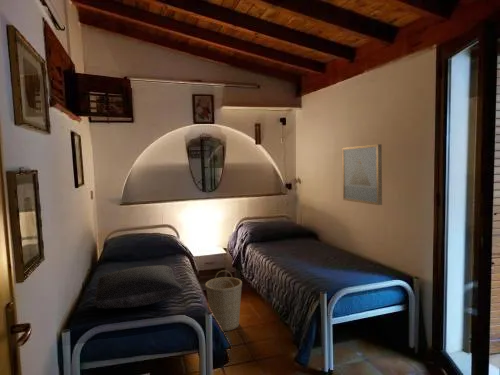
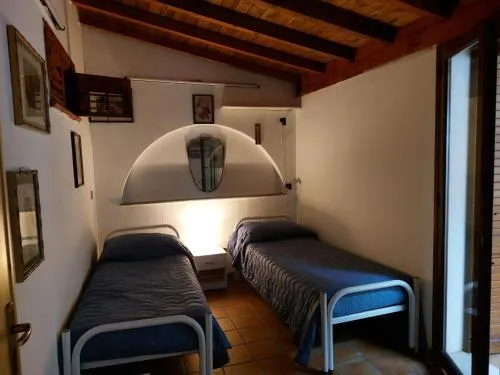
- wall art (360, 174)
- pillow (138, 285)
- basket (224, 299)
